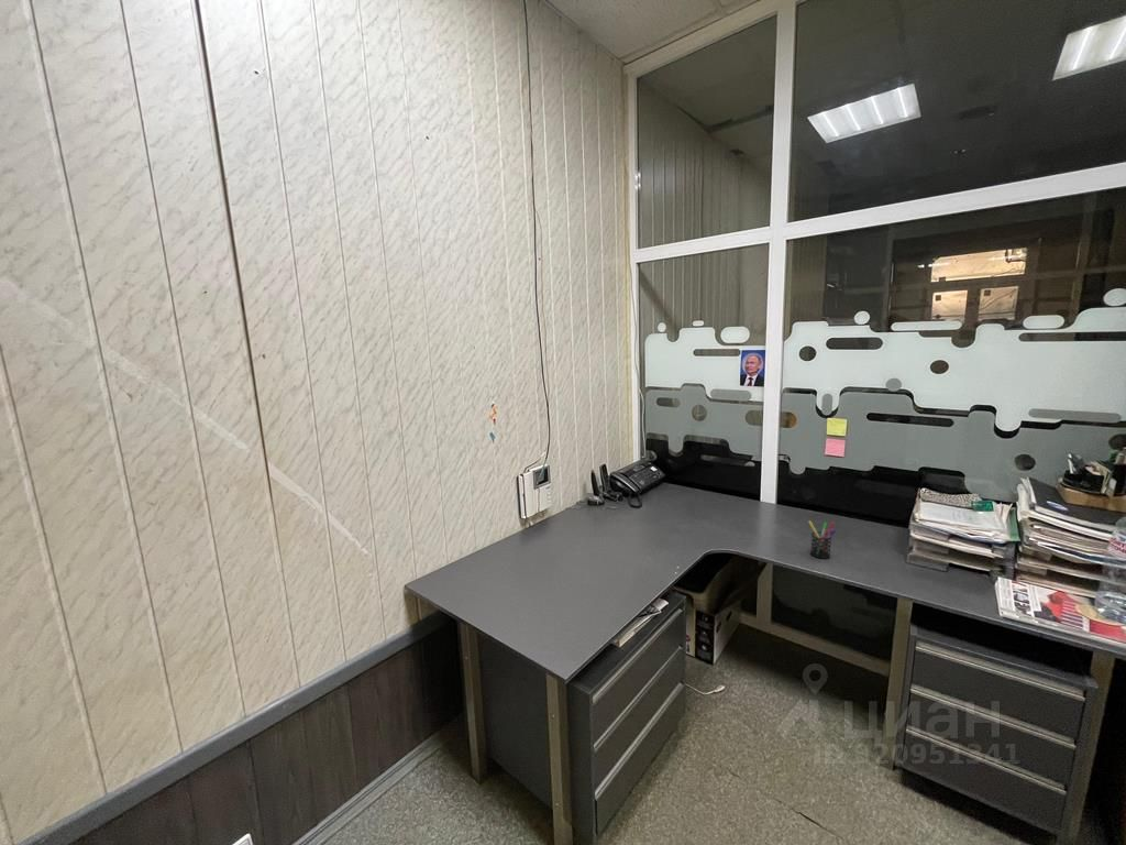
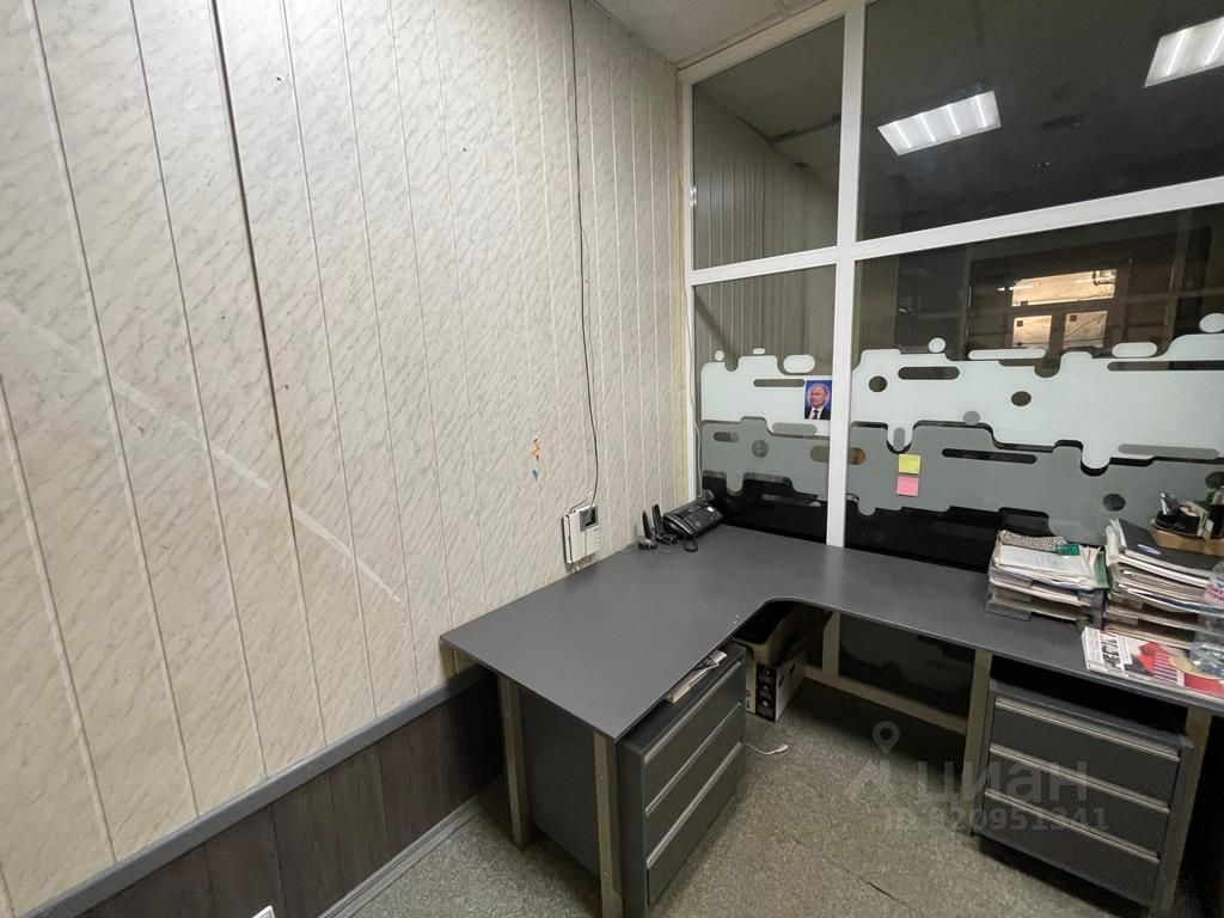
- pen holder (823, 537)
